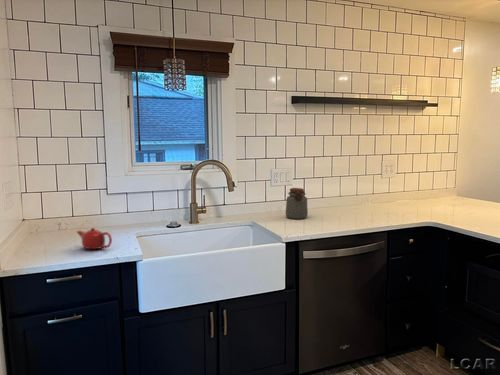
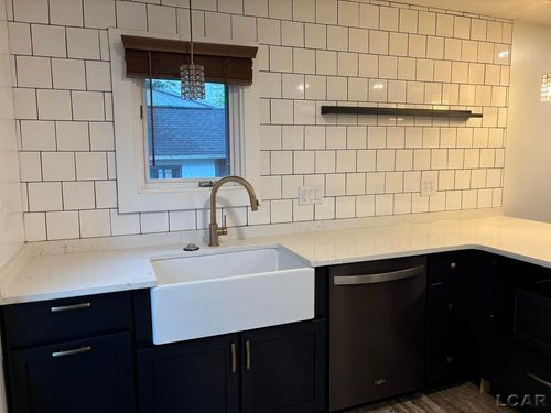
- jar (296, 202)
- teapot (94, 238)
